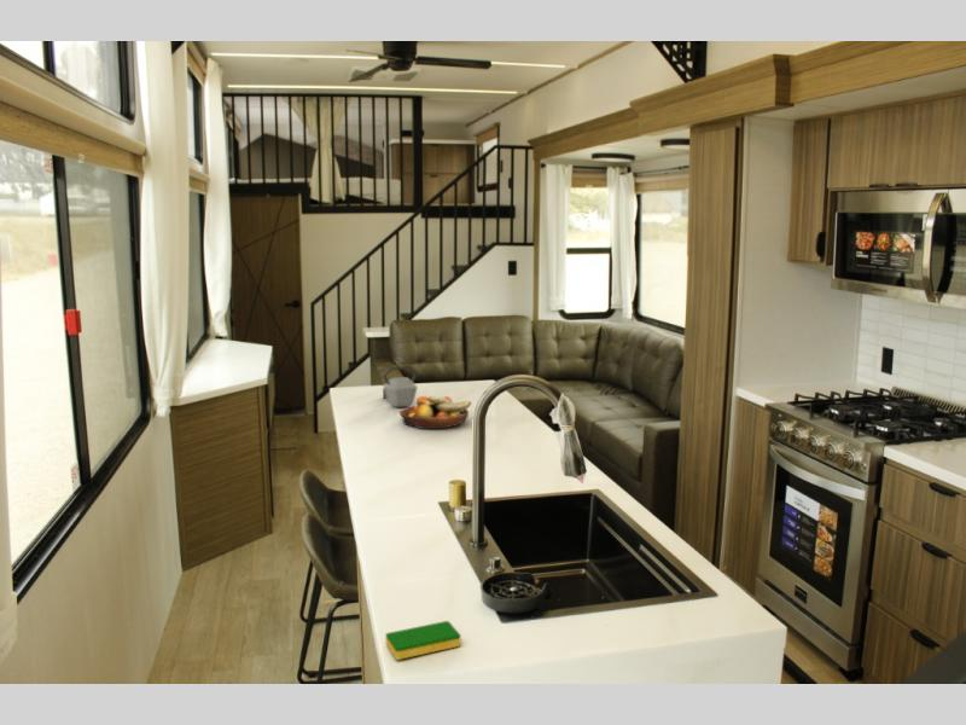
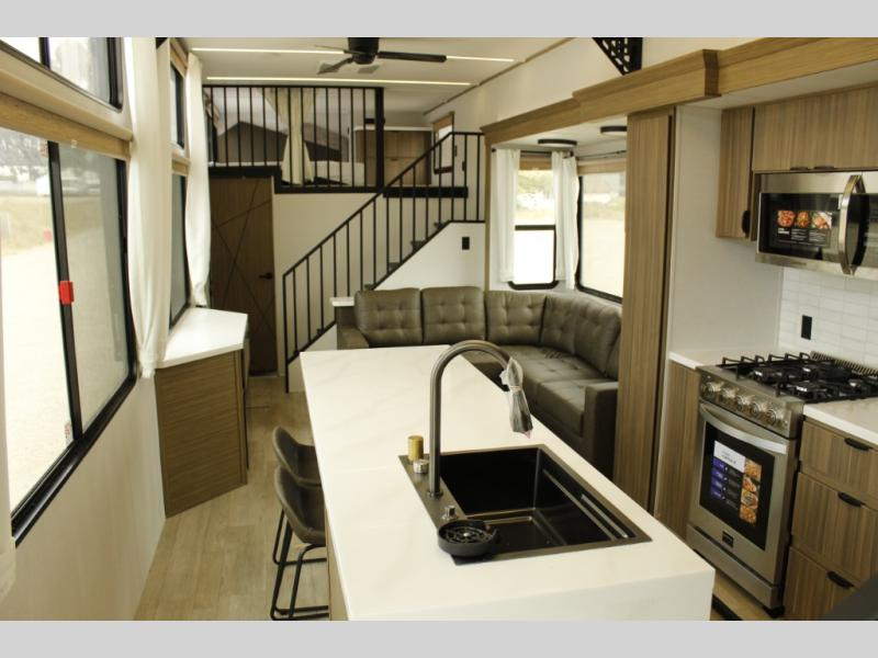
- dish sponge (423, 639)
- fruit bowl (435, 408)
- kettle (395, 383)
